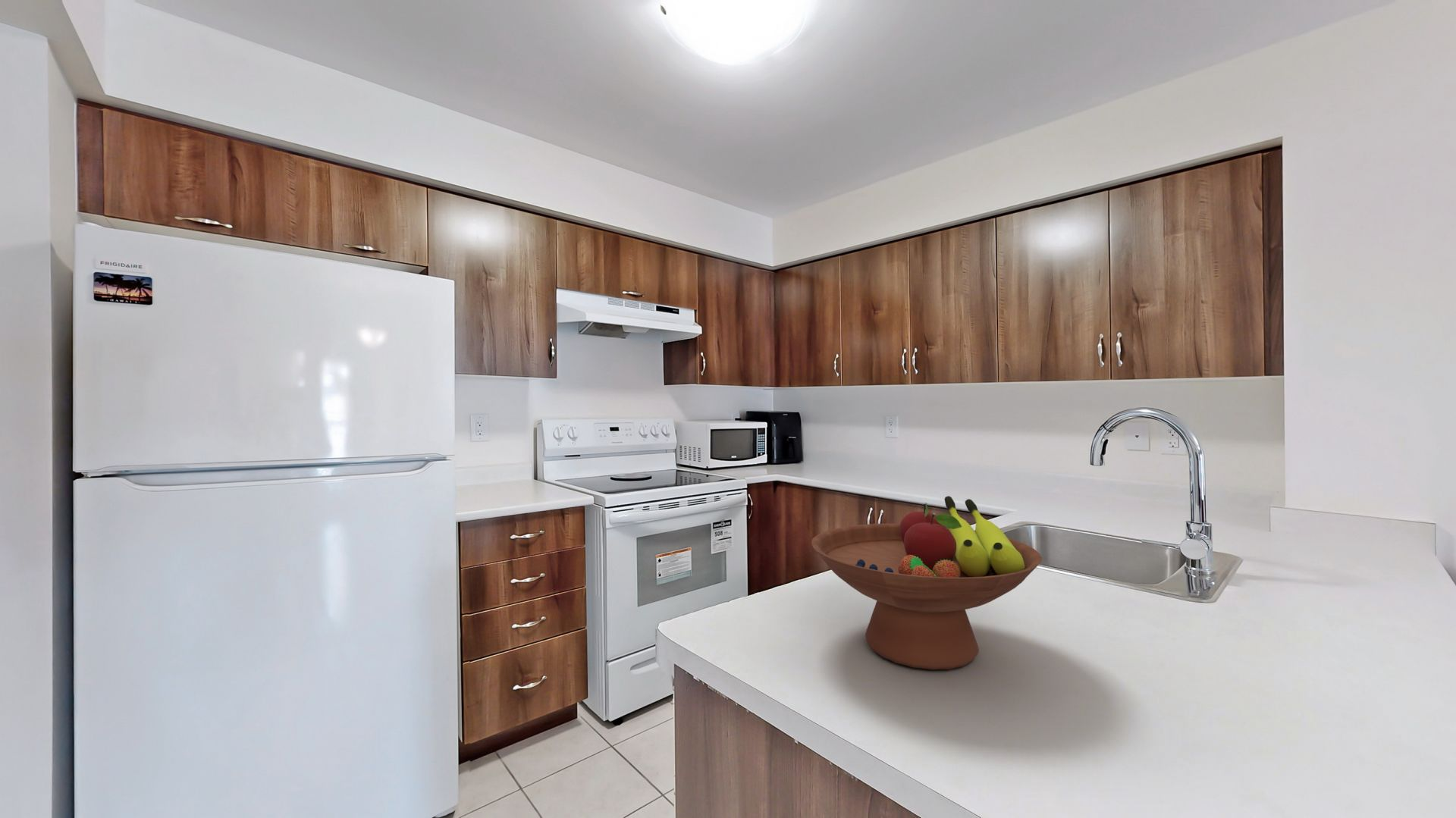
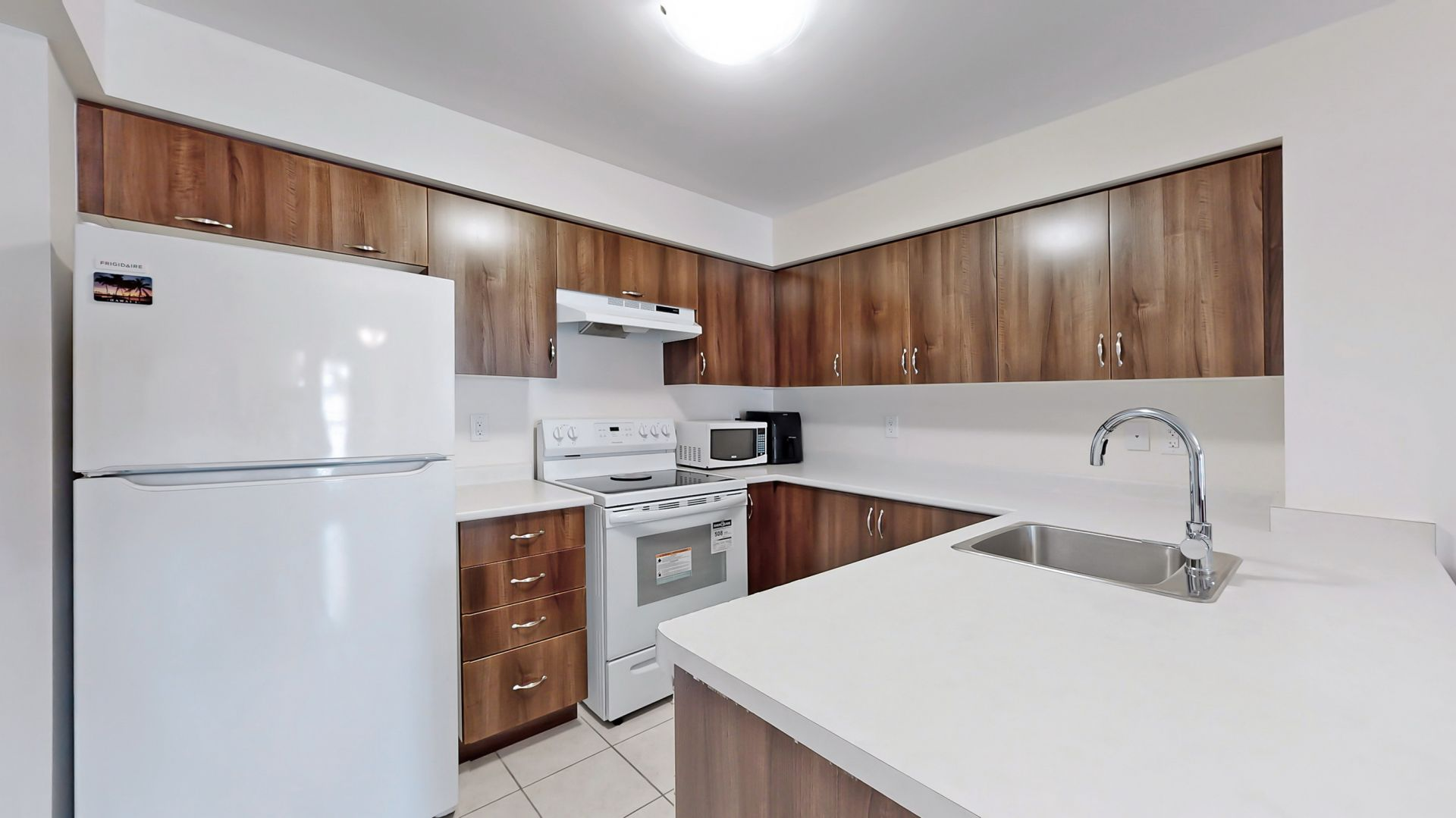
- fruit bowl (919, 576)
